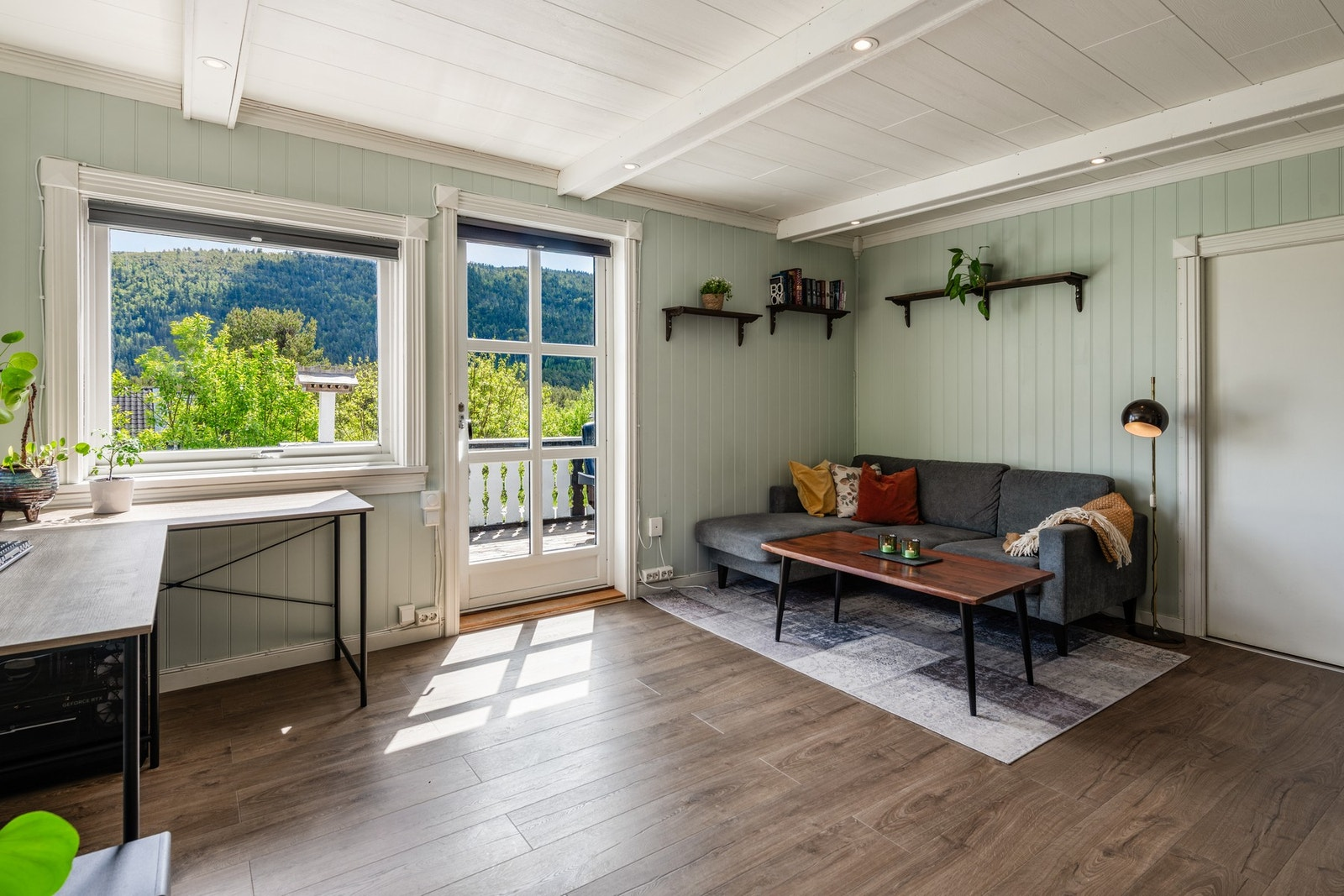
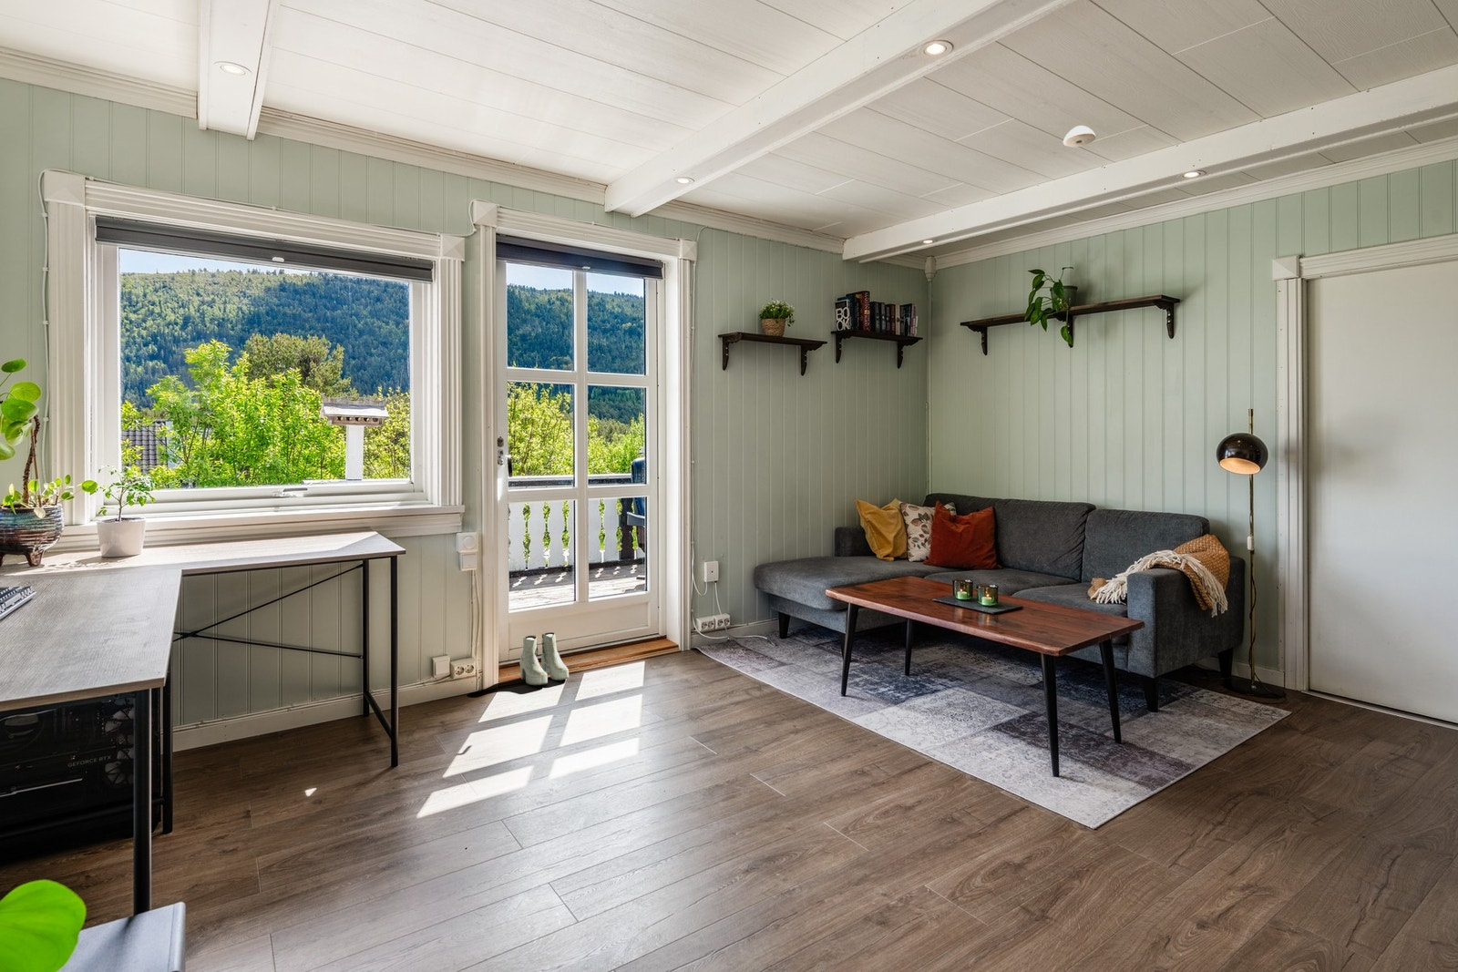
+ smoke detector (1079, 133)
+ boots (543, 656)
